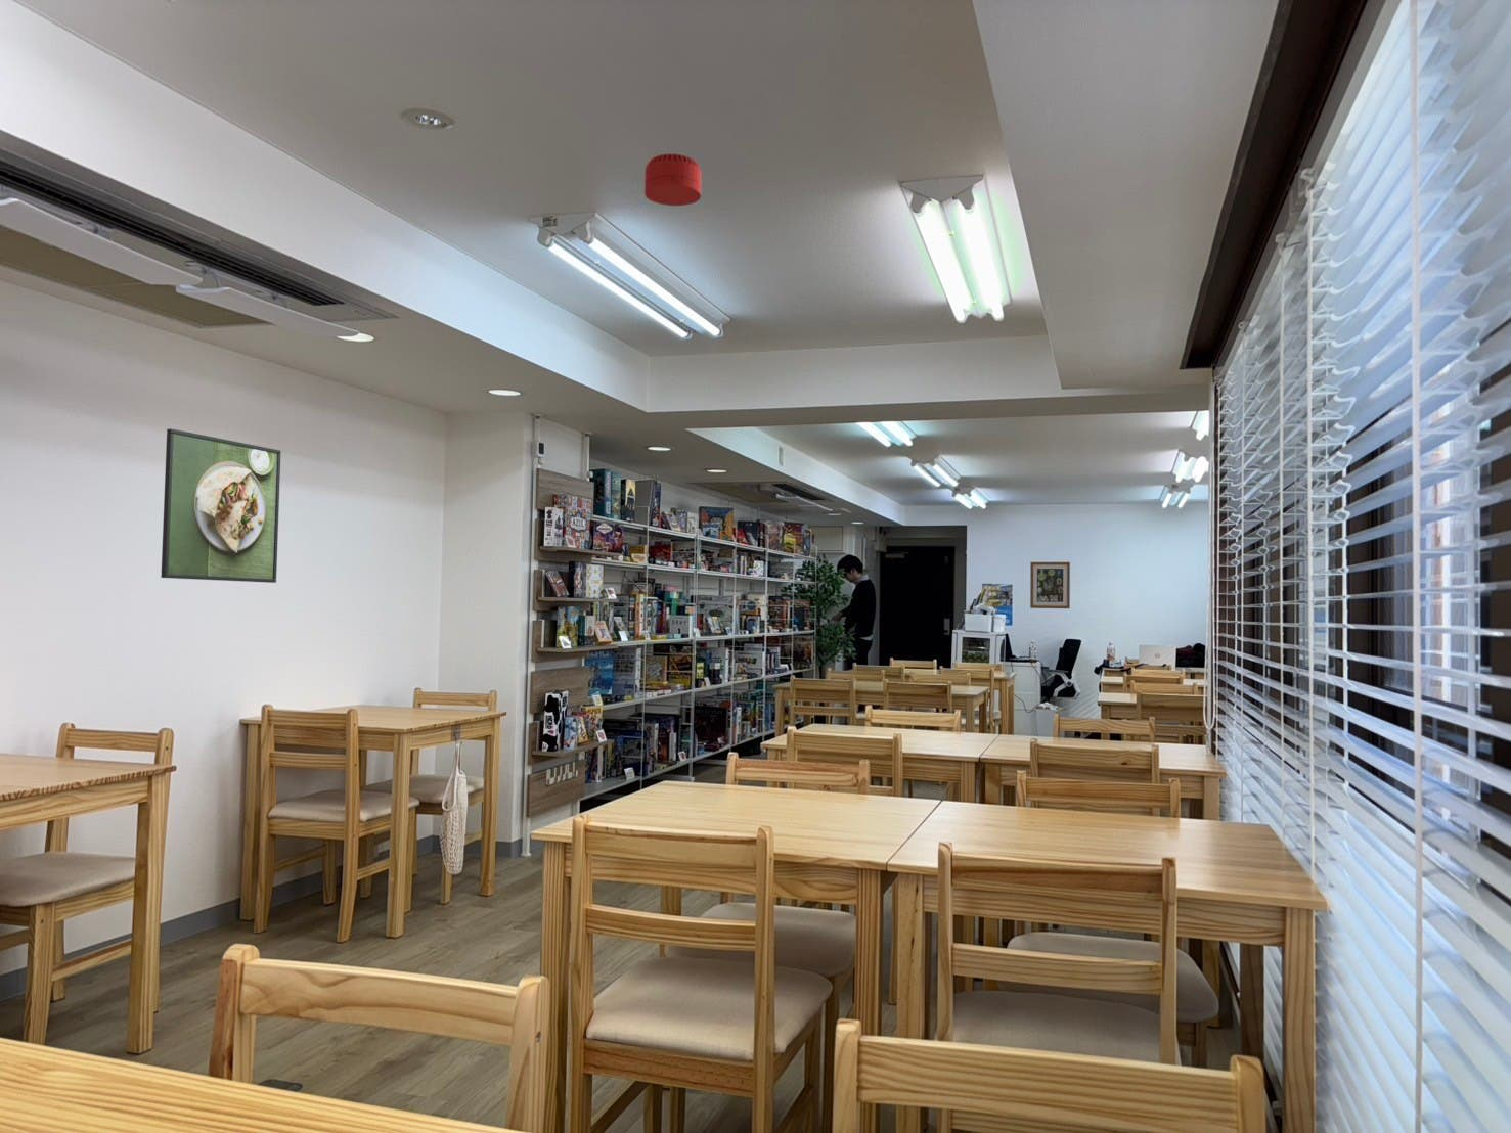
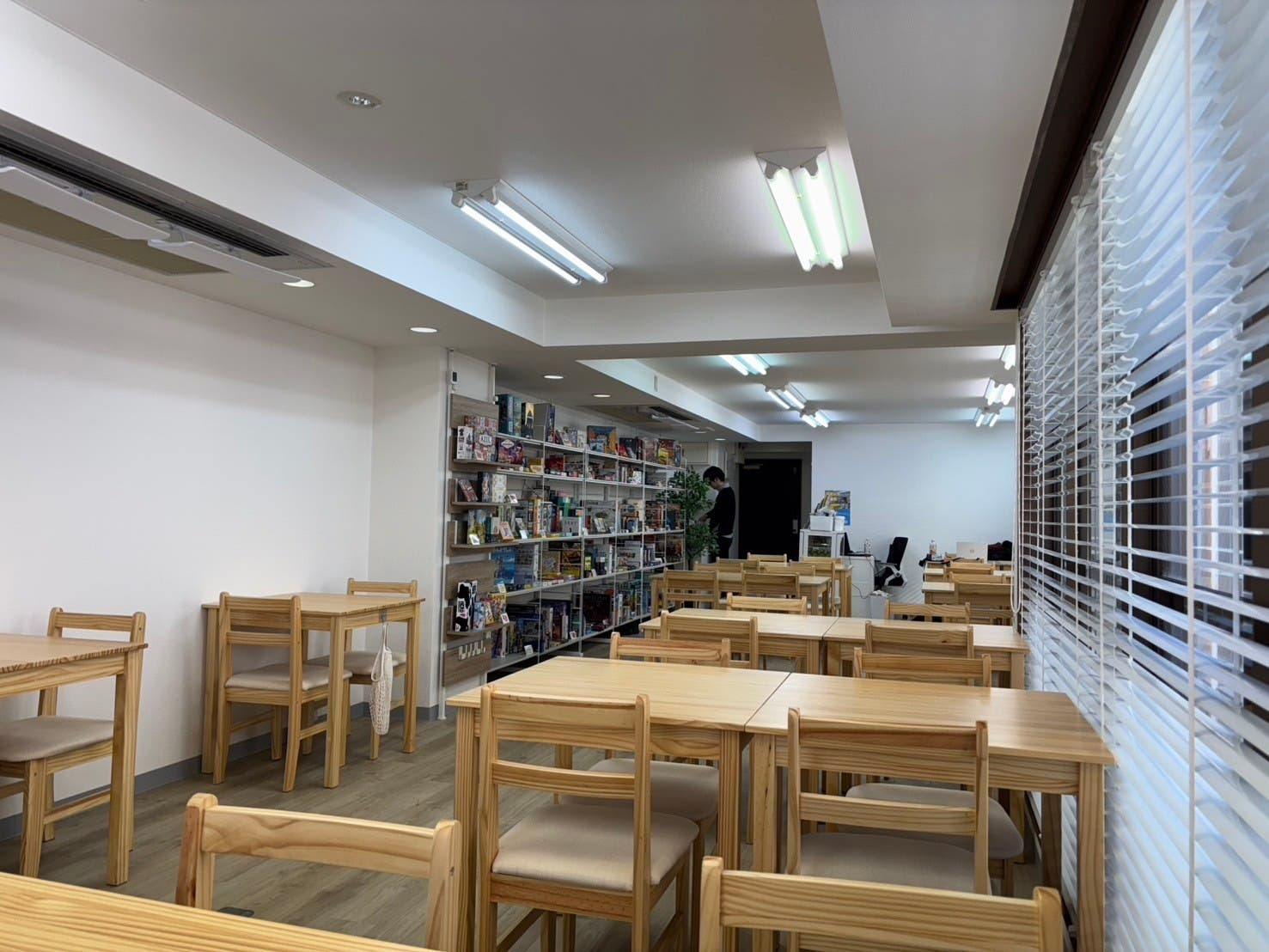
- wall art (1050, 584)
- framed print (224, 509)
- smoke detector (673, 179)
